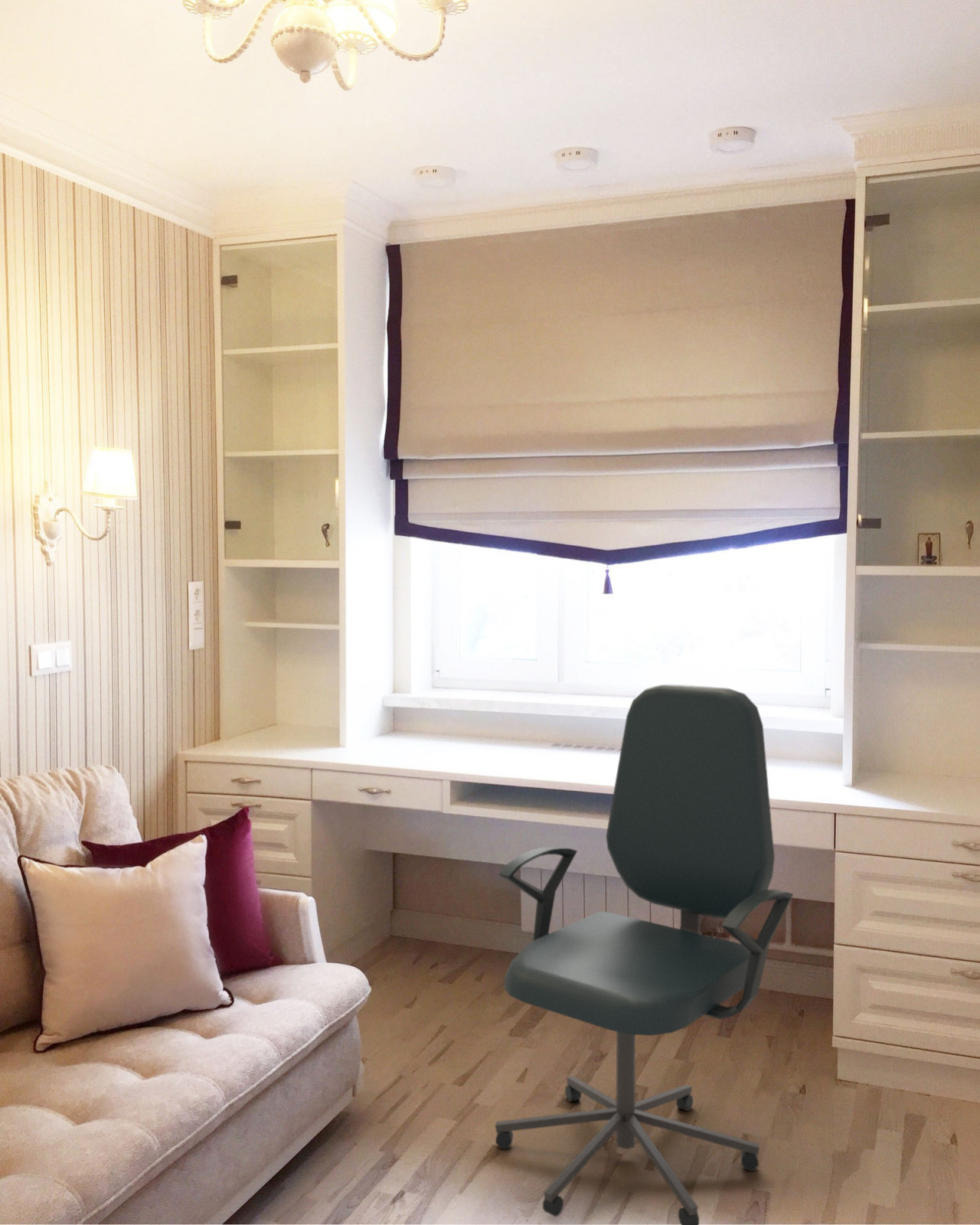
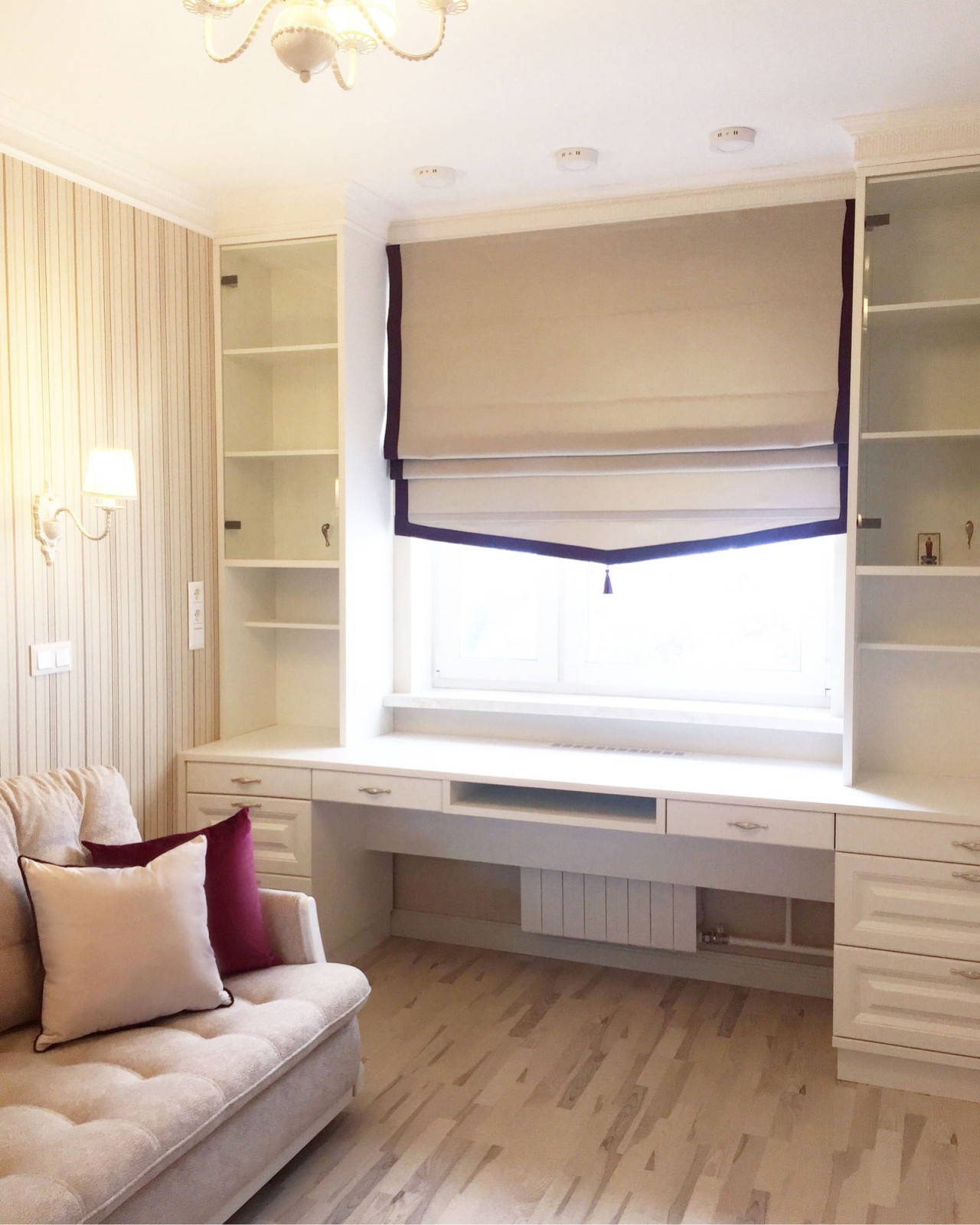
- office chair (638, 923)
